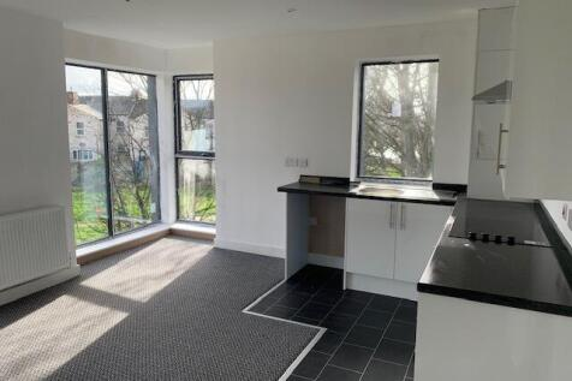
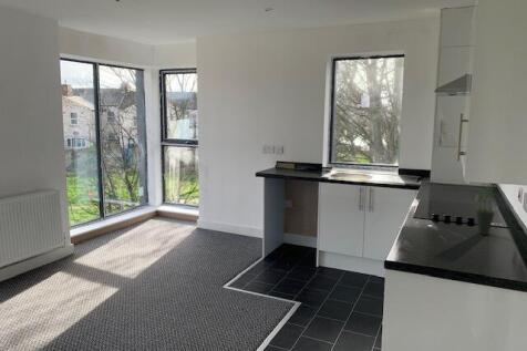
+ potted plant (489, 202)
